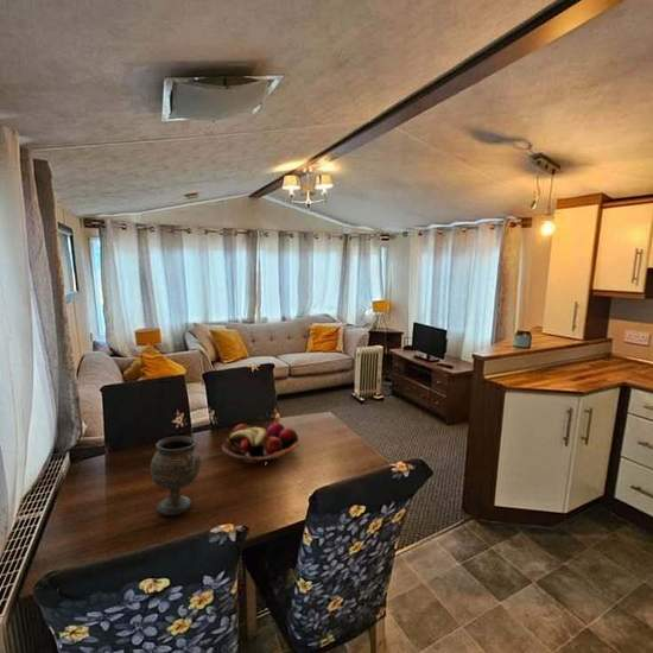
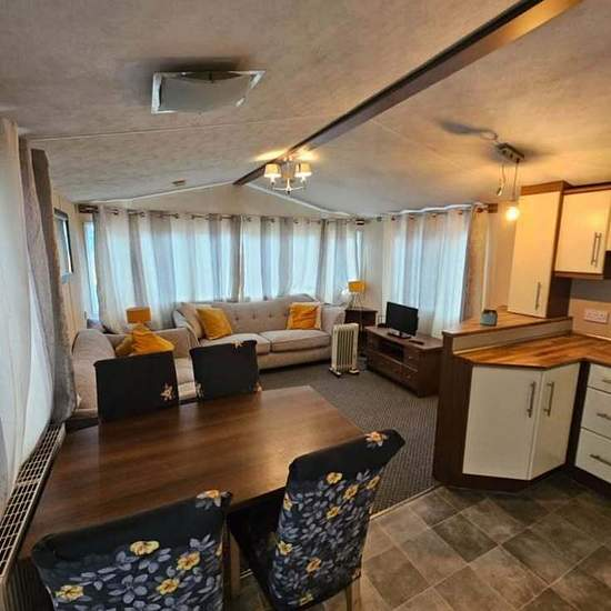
- goblet (176, 474)
- fruit basket (261, 440)
